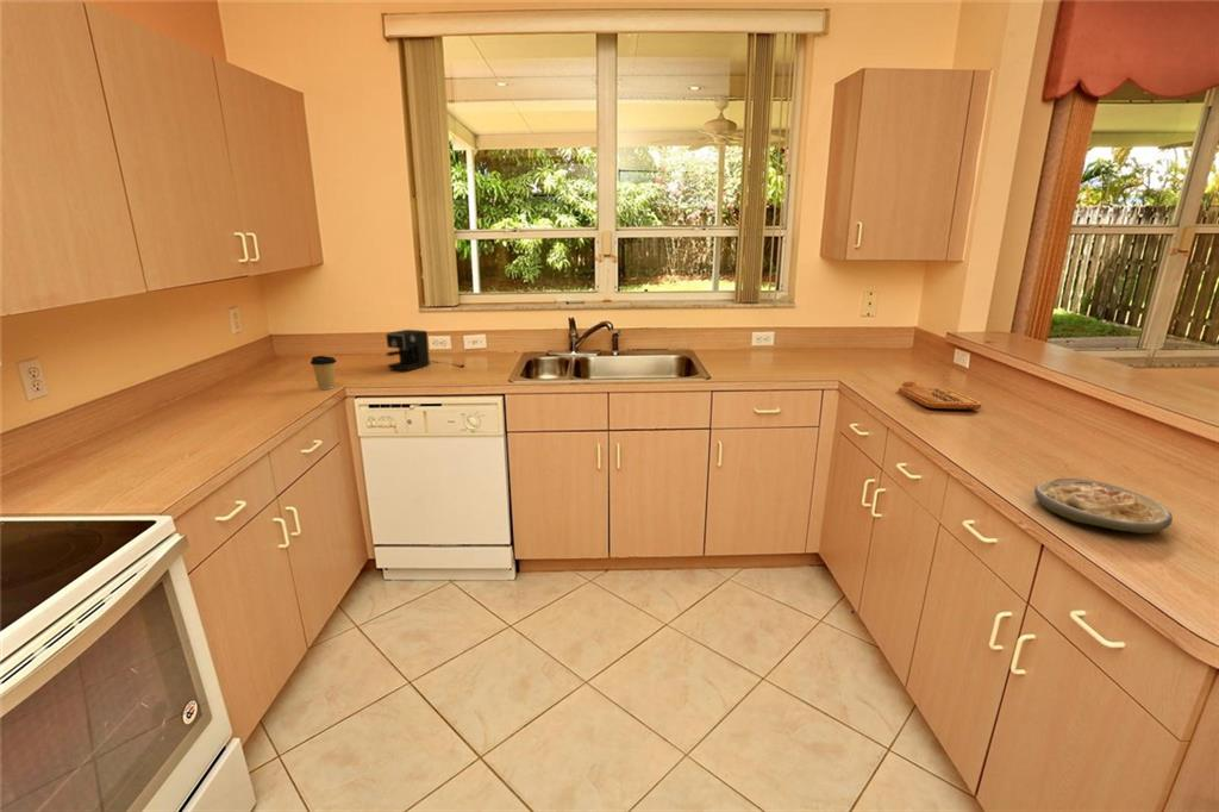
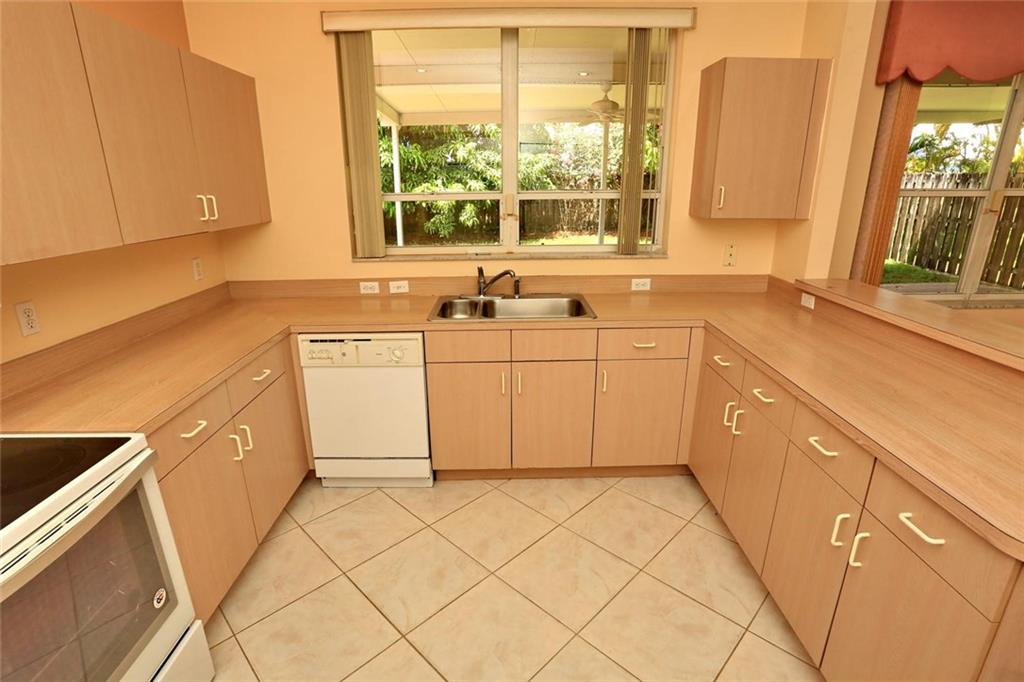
- cutting board (930, 393)
- coffee cup (324, 373)
- soup (1100, 501)
- coffee maker (424, 350)
